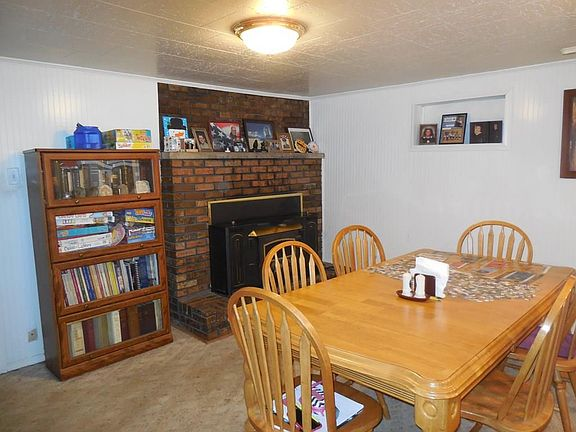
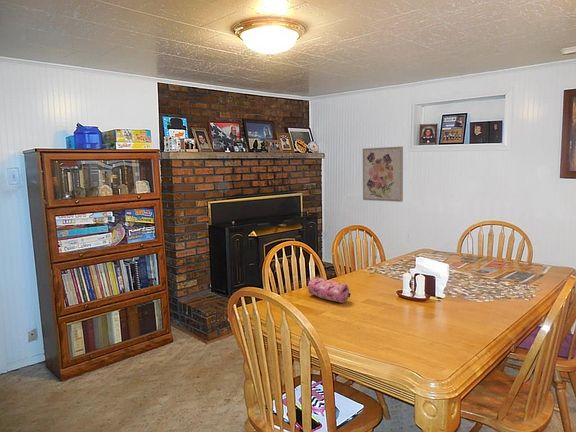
+ wall art (382, 174)
+ pencil case (328, 289)
